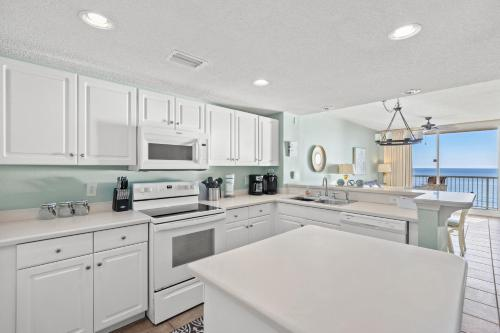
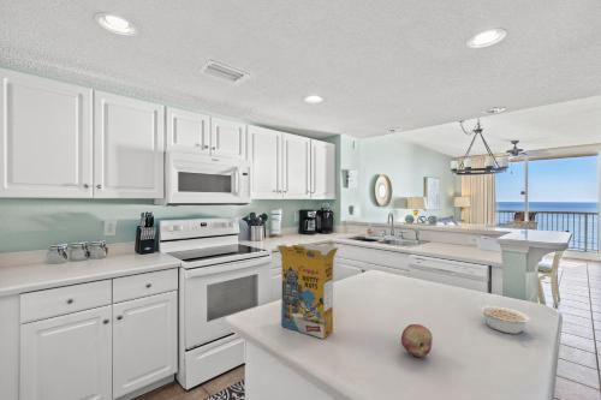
+ legume (505, 318)
+ fruit (416, 340)
+ cereal box (307, 285)
